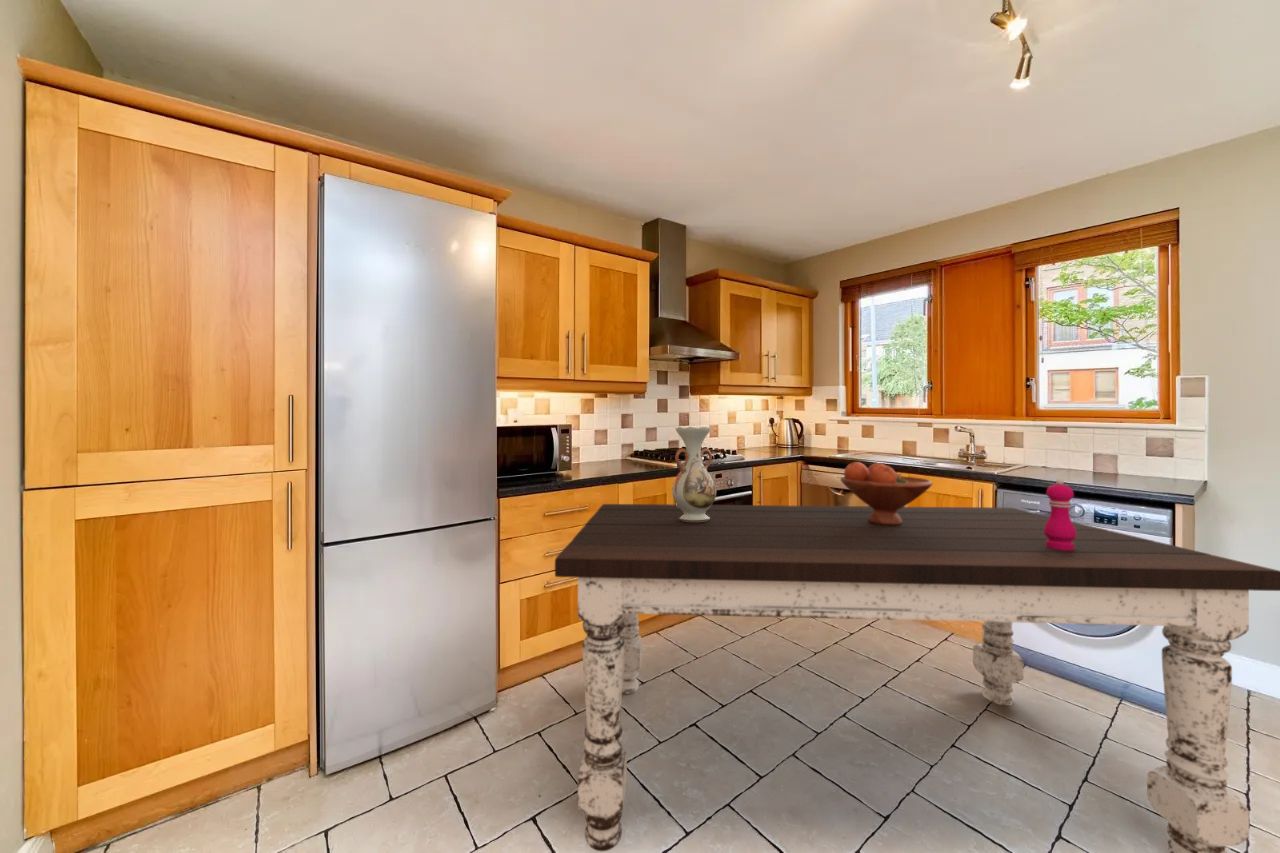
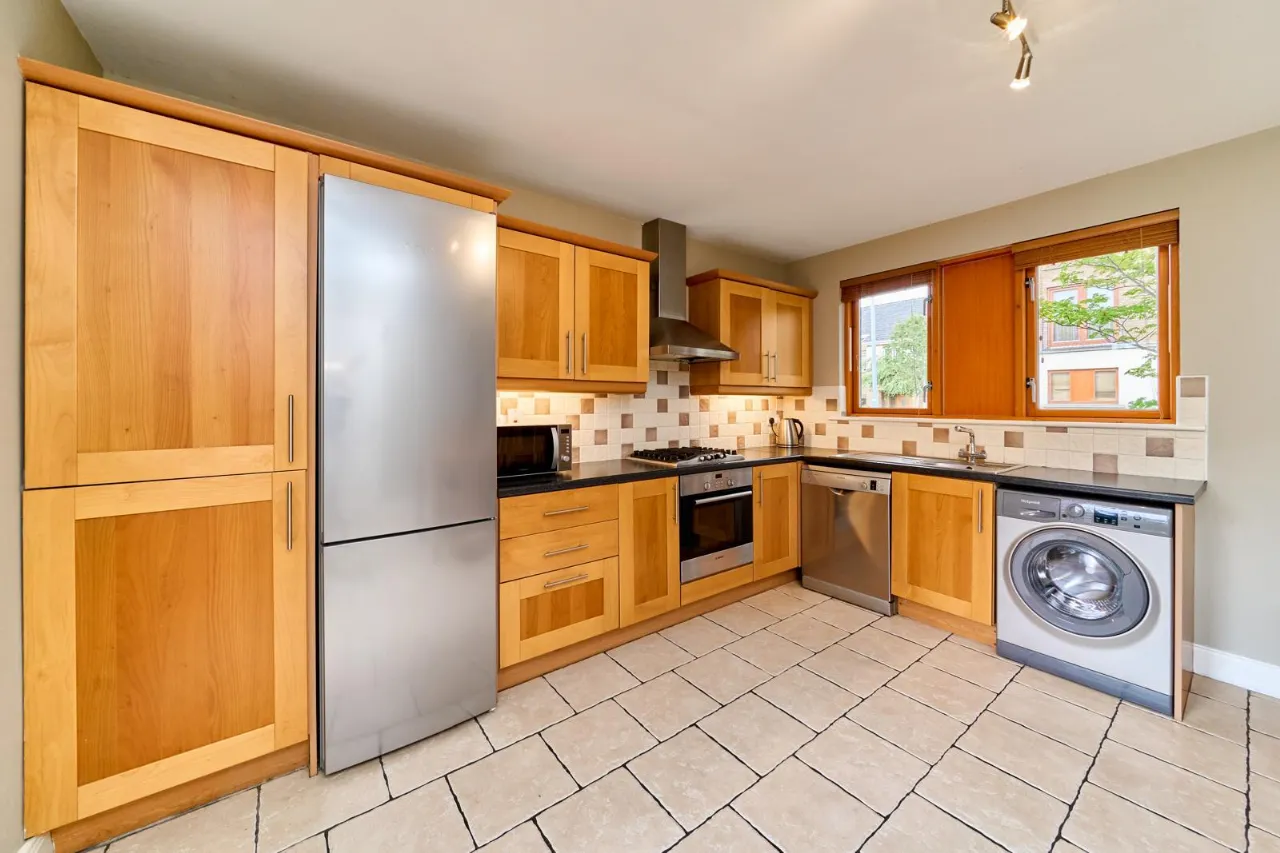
- dining table (842, 618)
- fruit bowl (884, 492)
- vase (694, 473)
- pepper mill (1059, 512)
